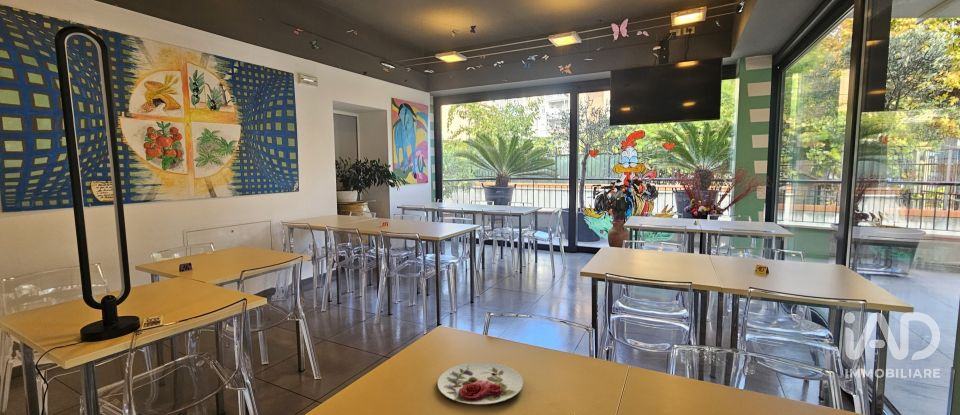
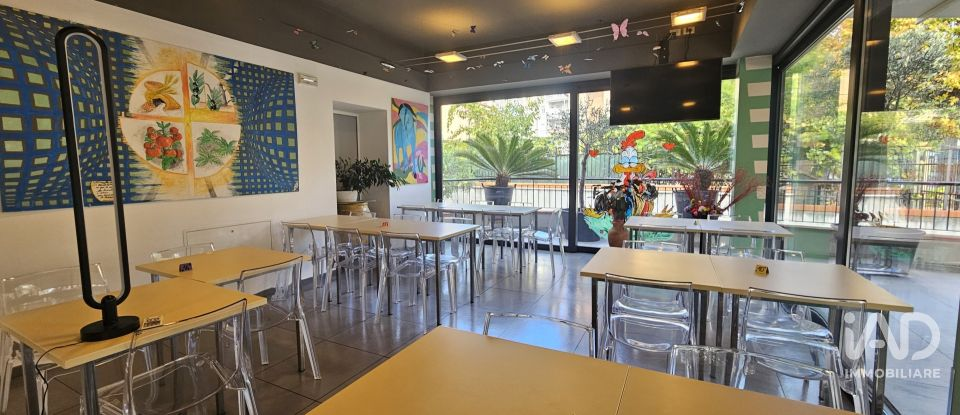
- plate (480, 380)
